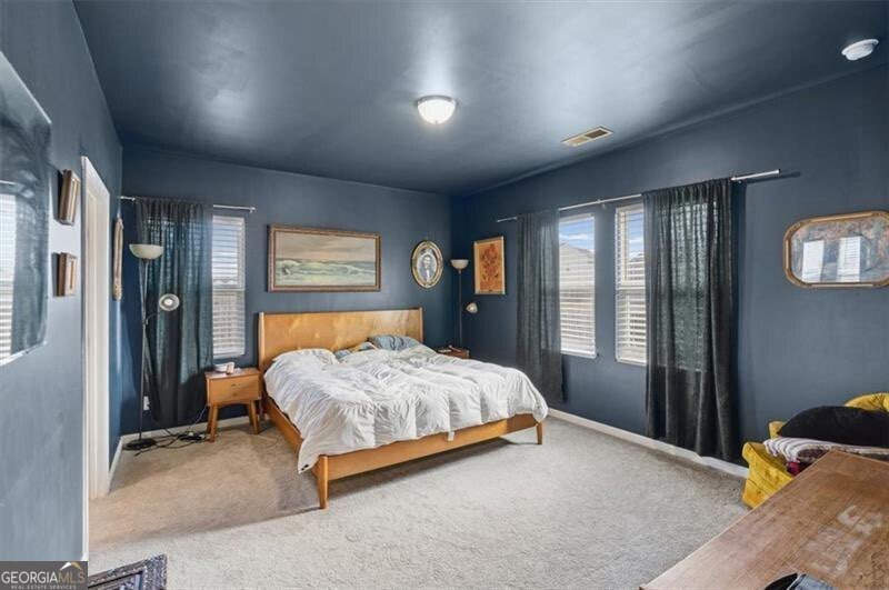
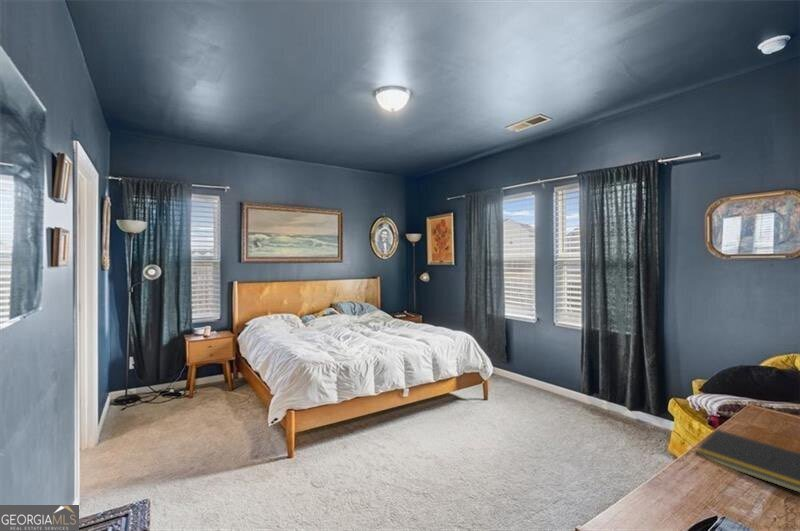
+ notepad (754, 457)
